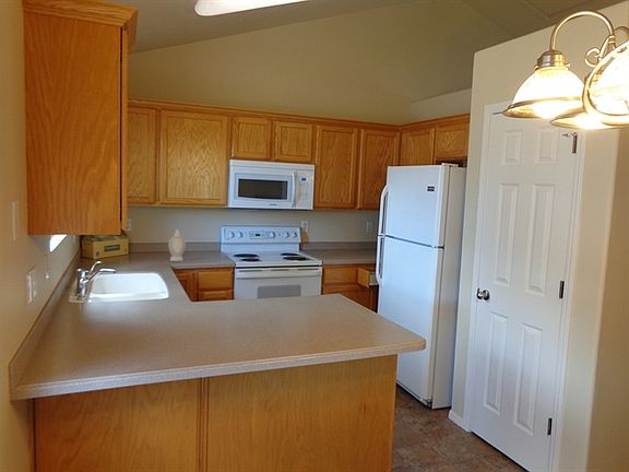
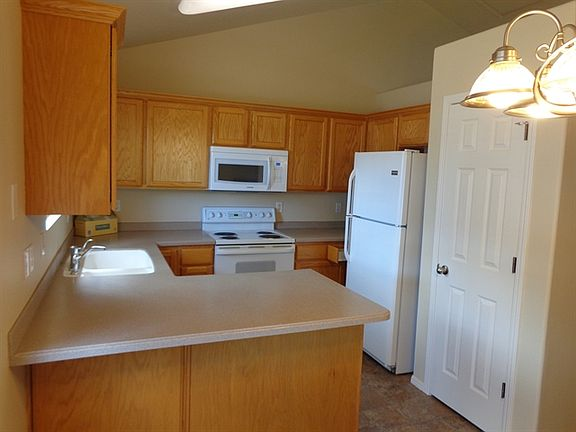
- soap bottle (176, 245)
